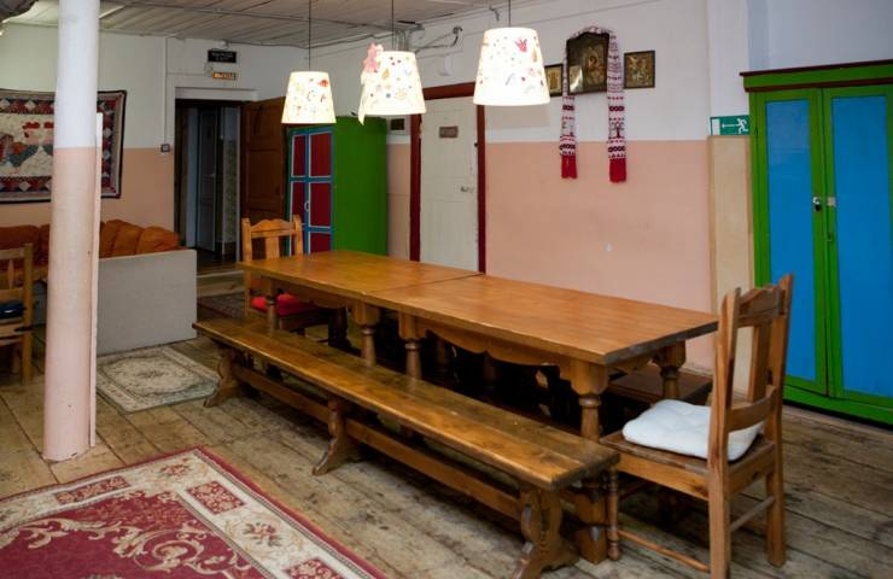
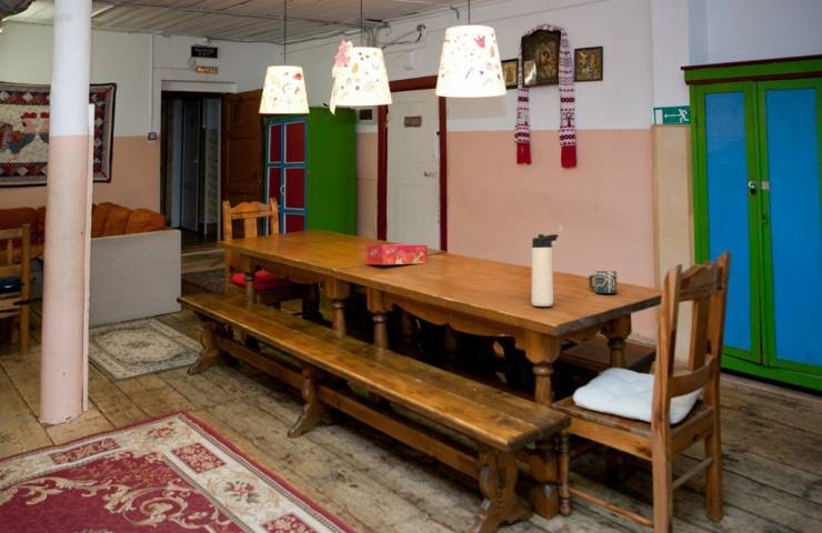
+ tissue box (397, 254)
+ cup (602, 281)
+ thermos bottle (545, 270)
